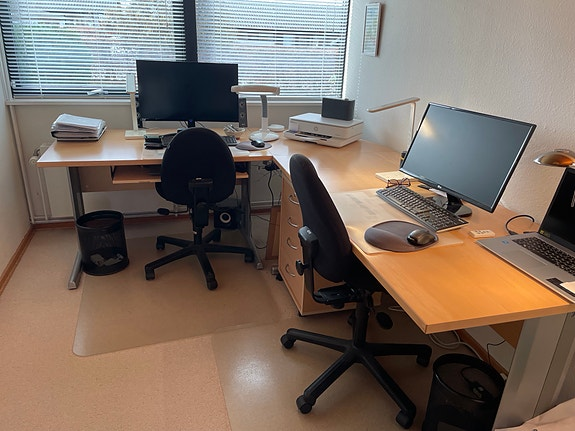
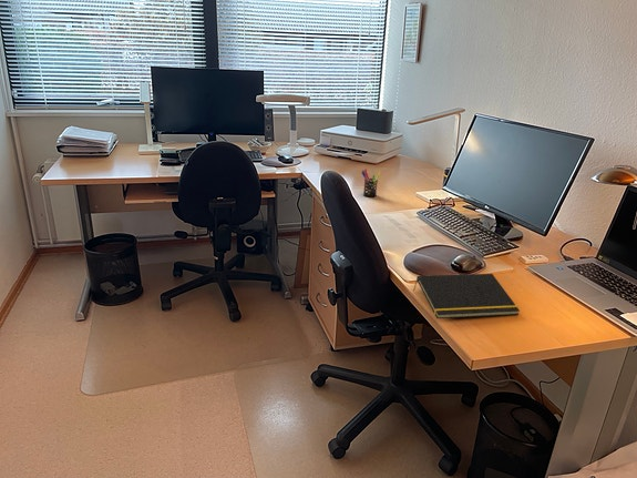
+ pen holder (370, 182)
+ notepad (465, 294)
